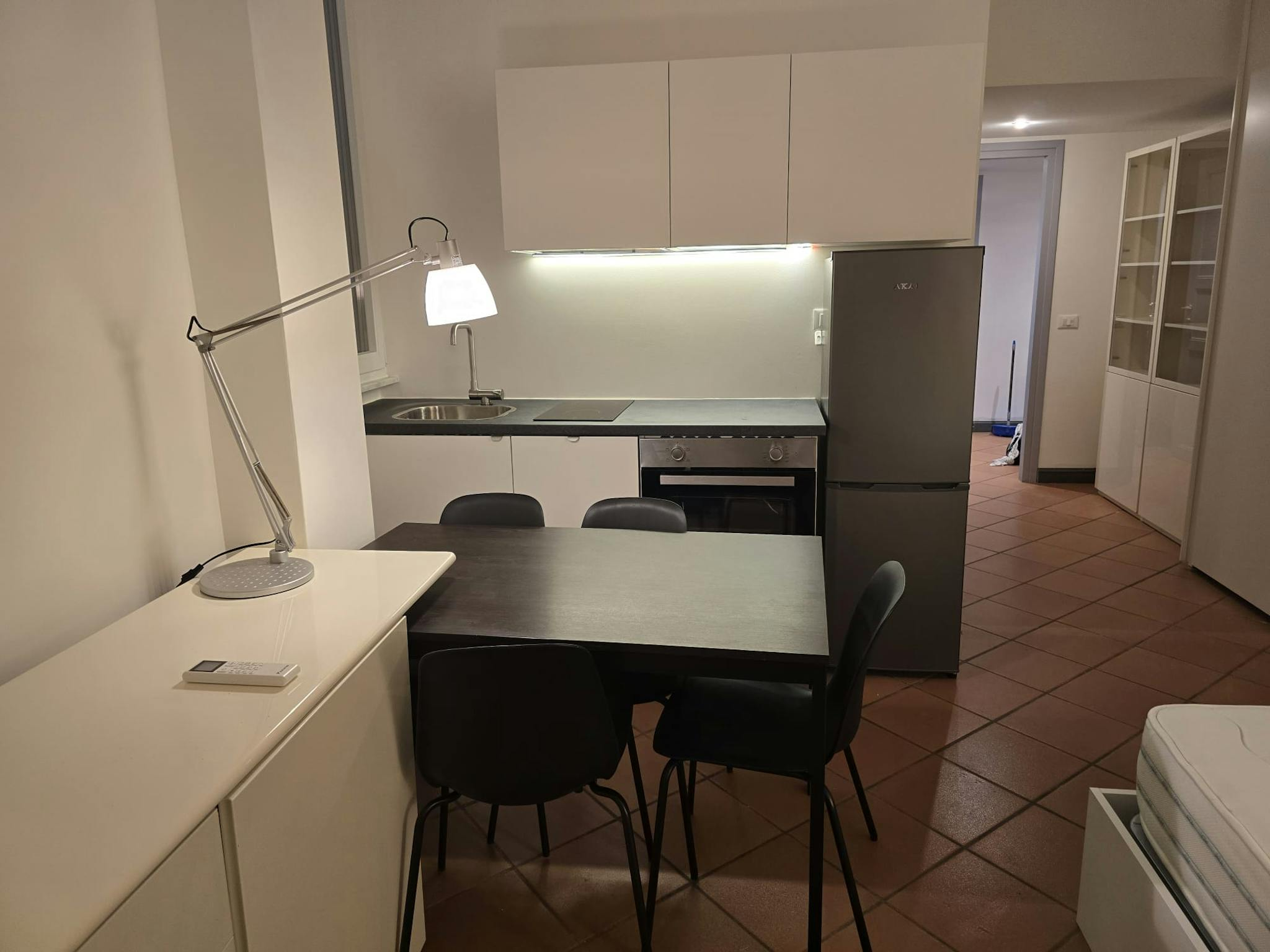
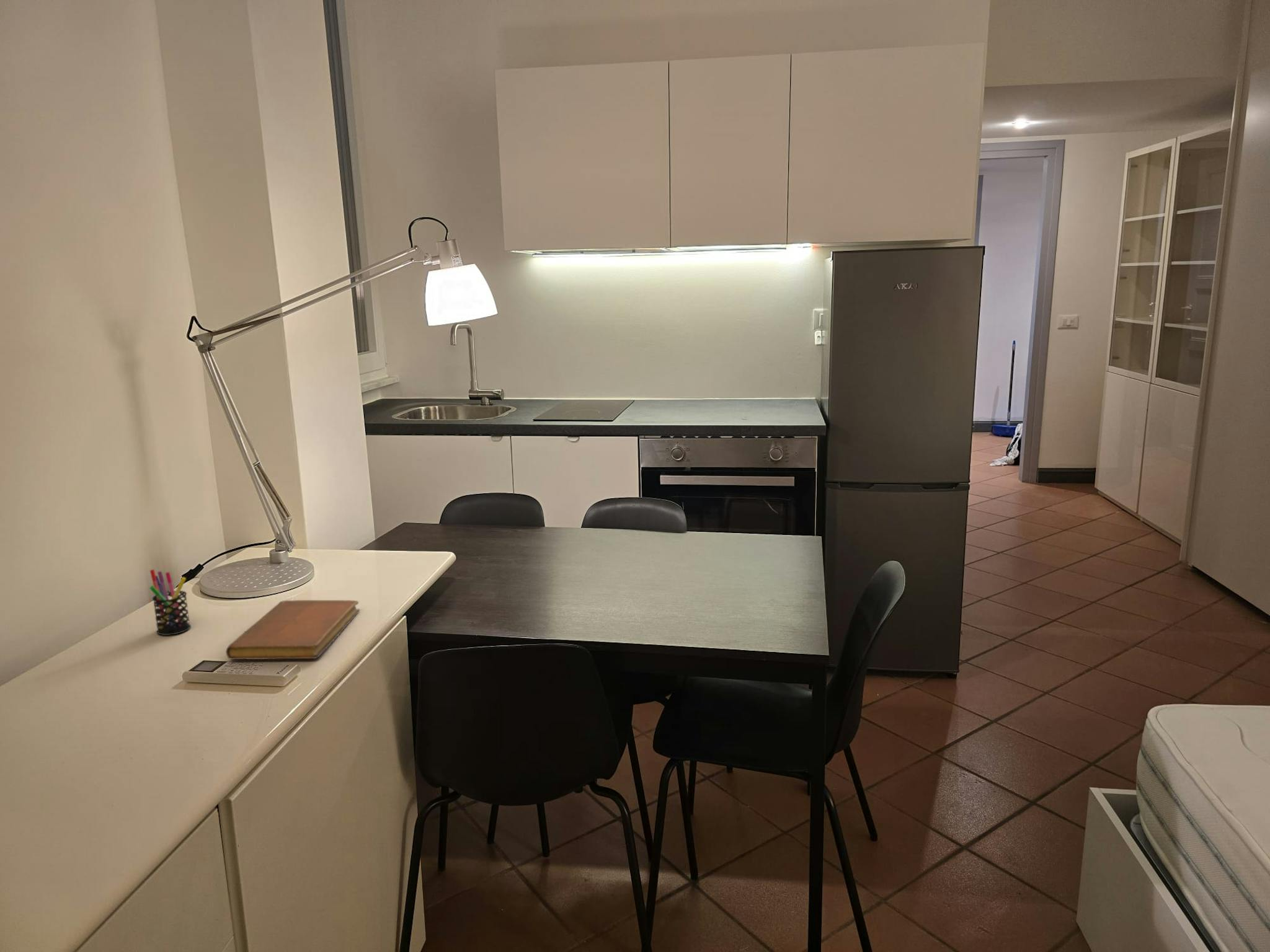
+ pen holder (166, 601)
+ notebook (297, 627)
